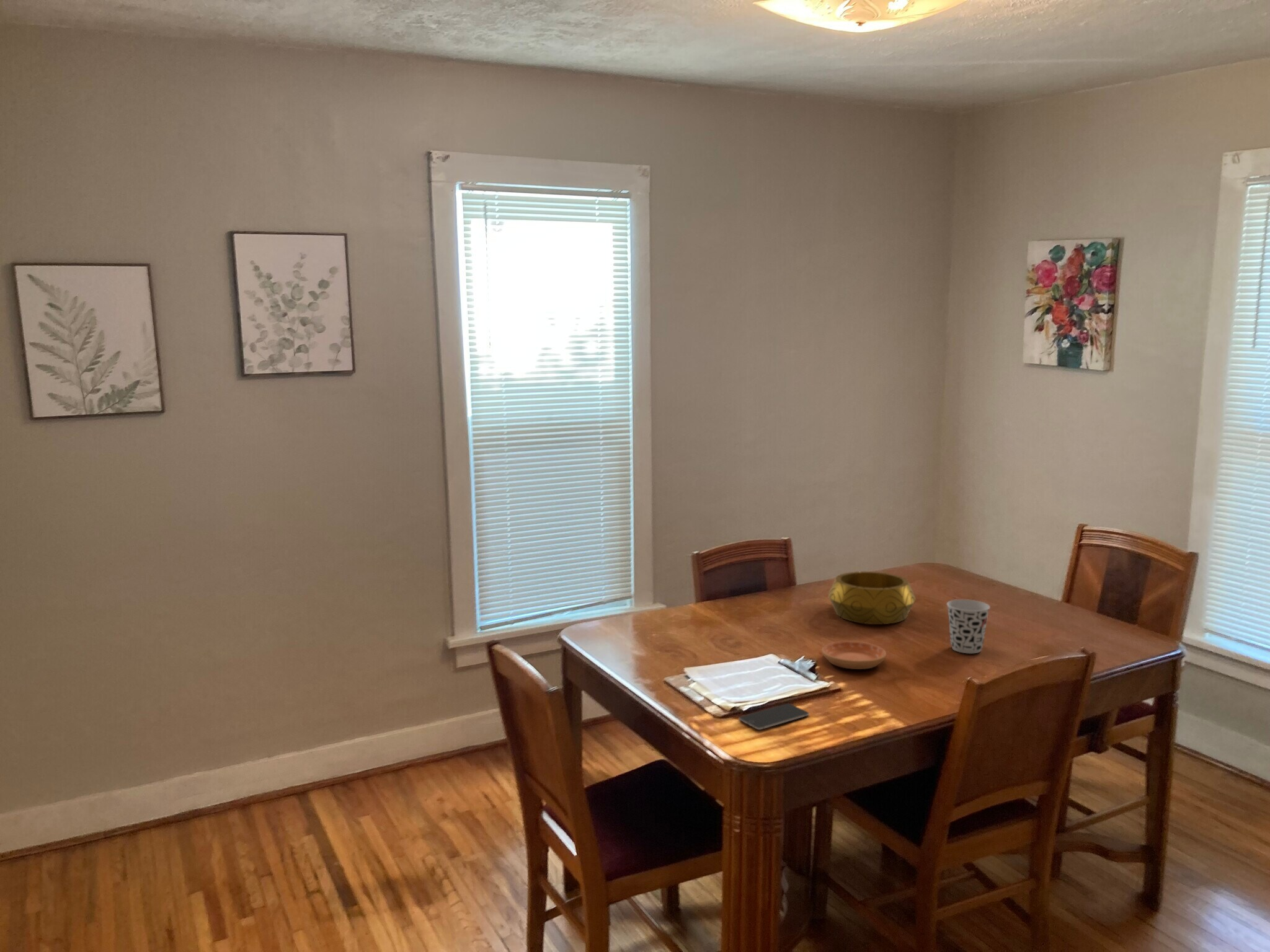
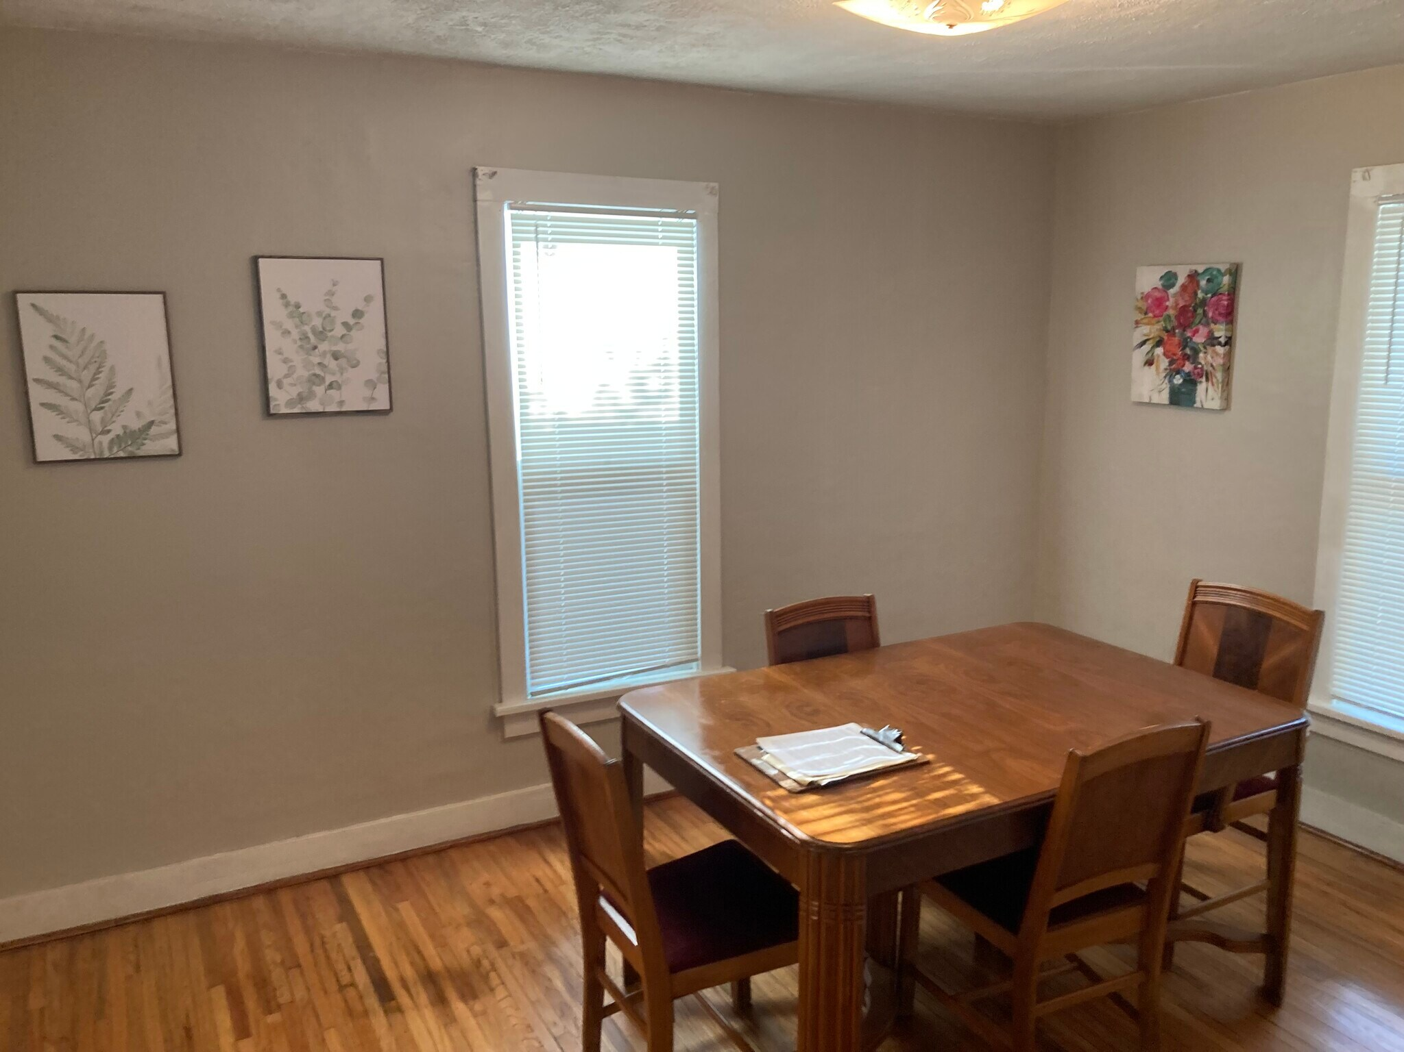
- smartphone (774, 716)
- cup (967, 627)
- saucer (853, 656)
- decorative bowl (871, 597)
